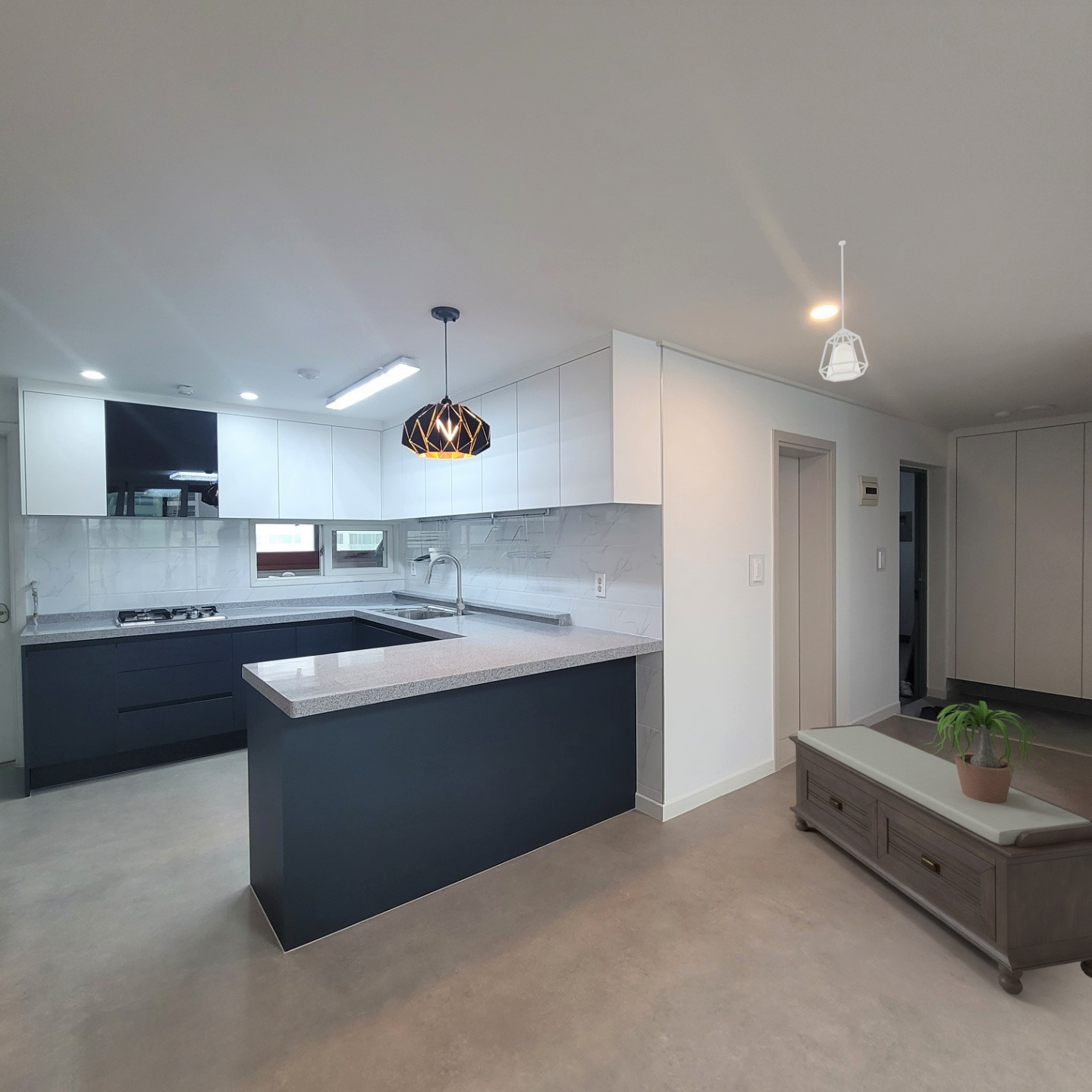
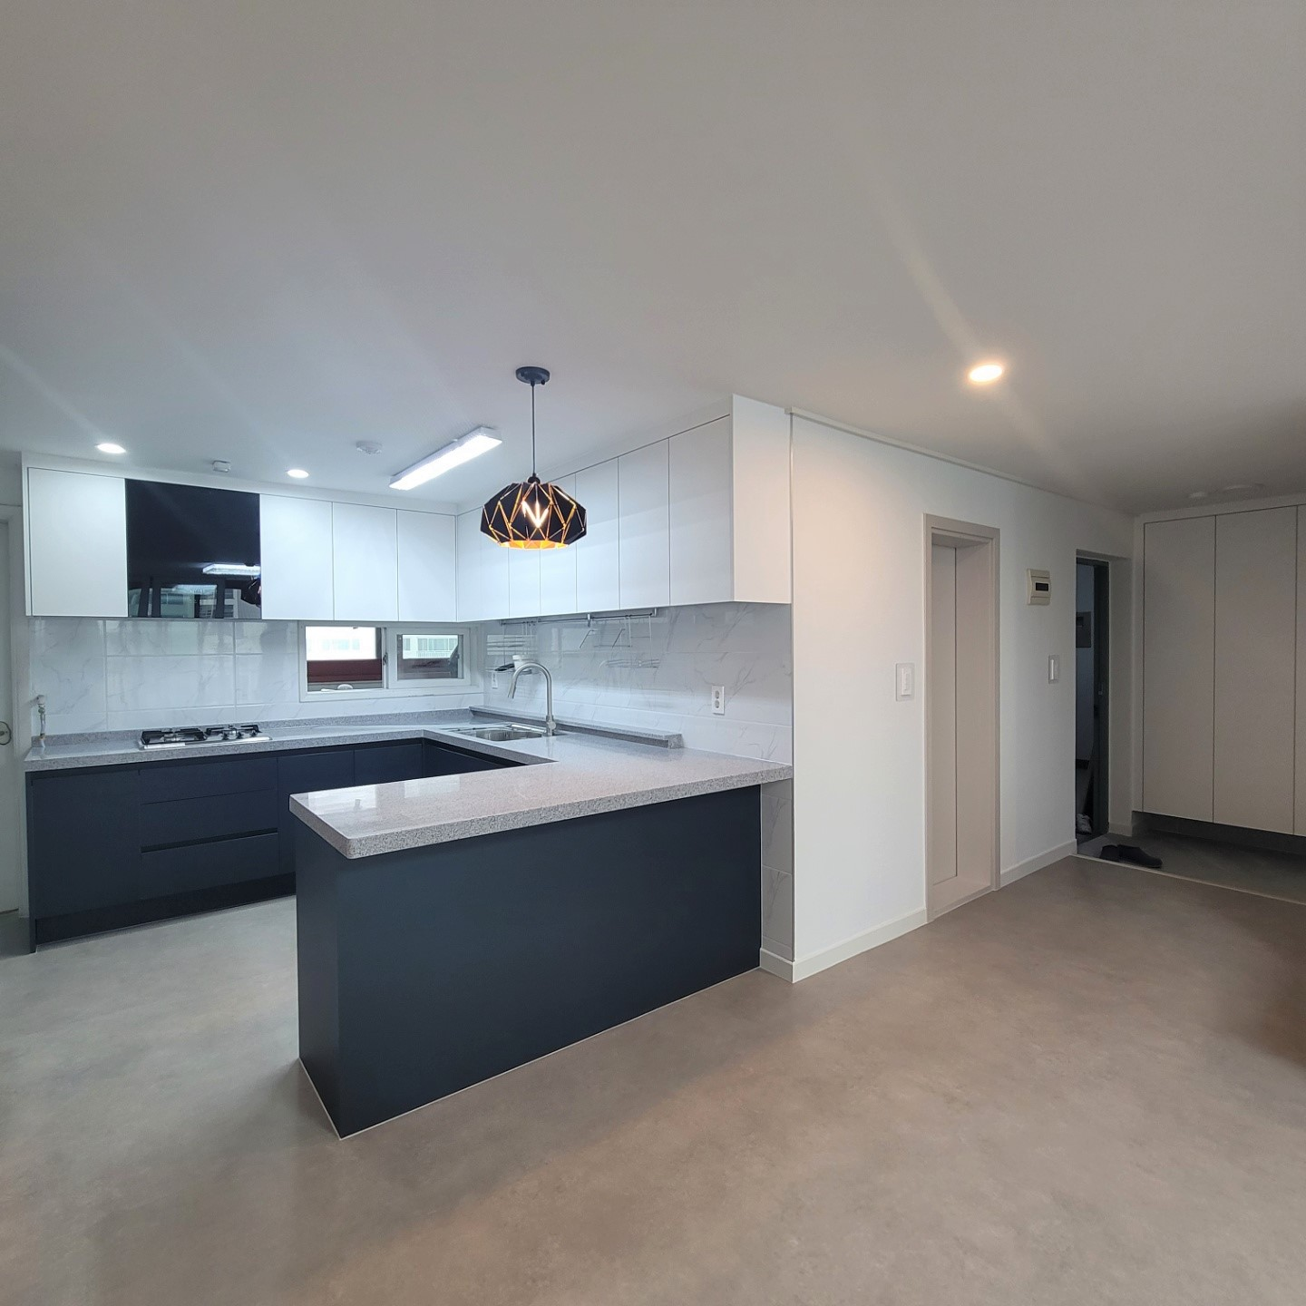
- pendant lamp (843, 309)
- potted plant (969, 746)
- bench (916, 827)
